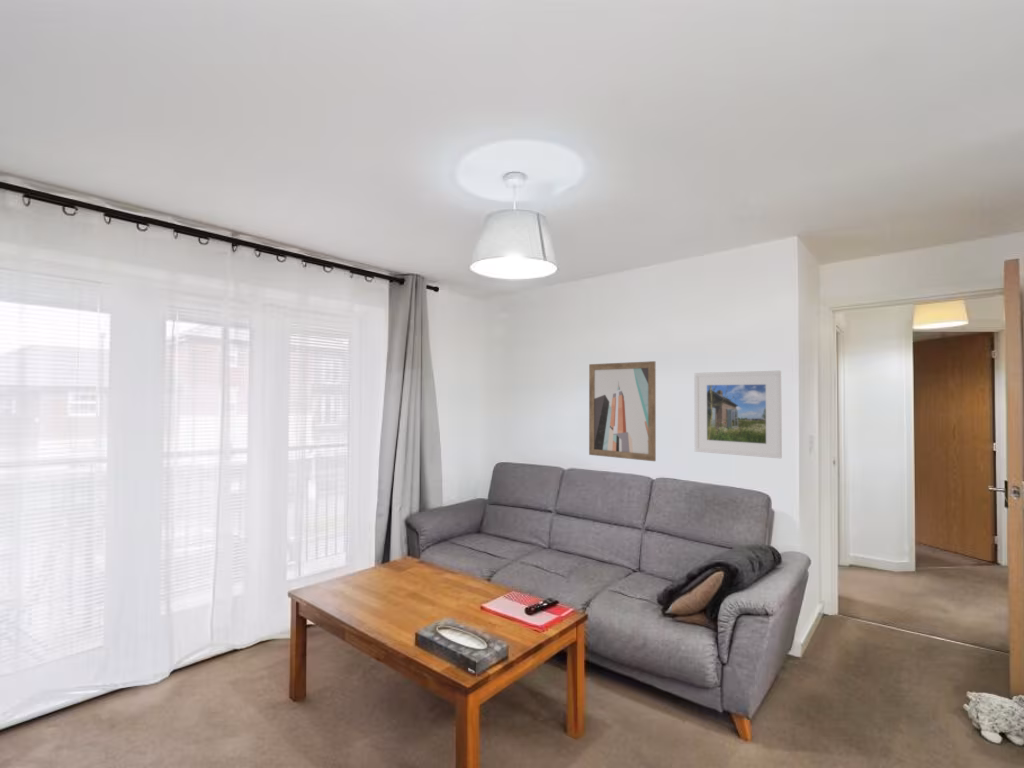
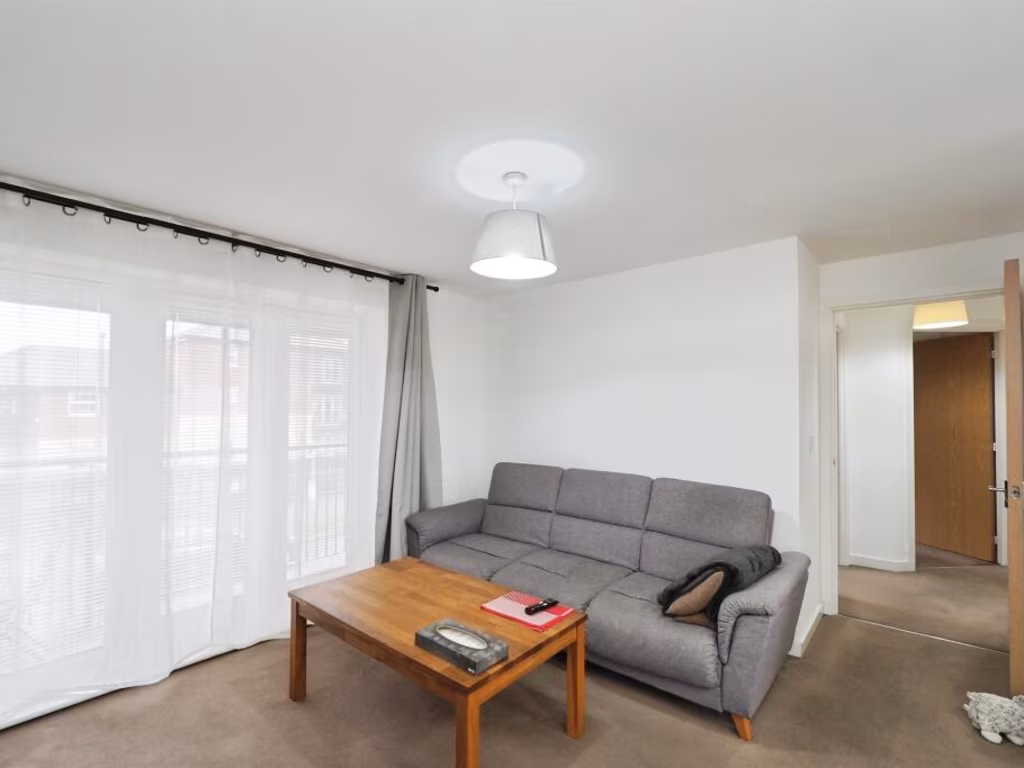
- wall art (620, 410)
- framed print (735, 413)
